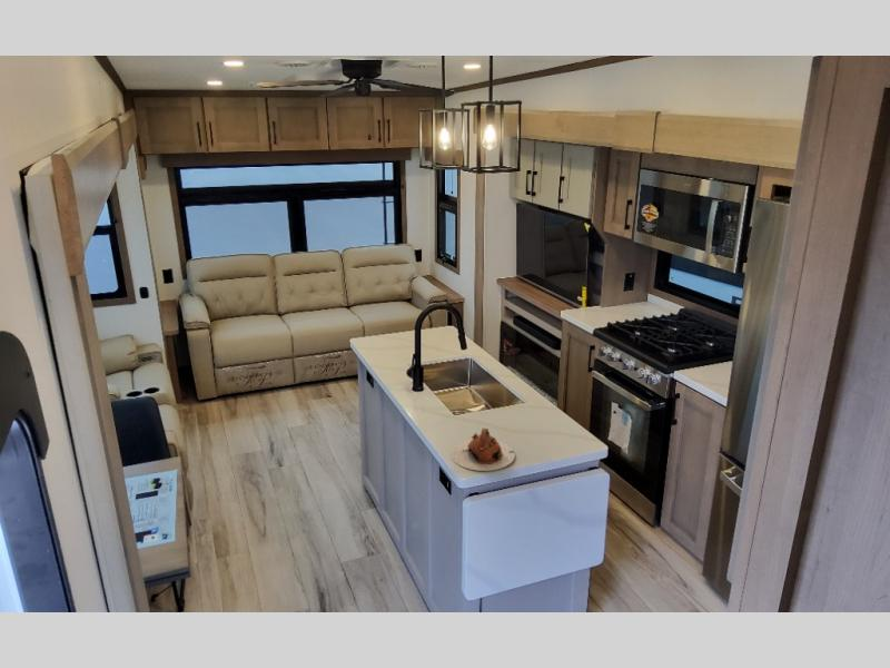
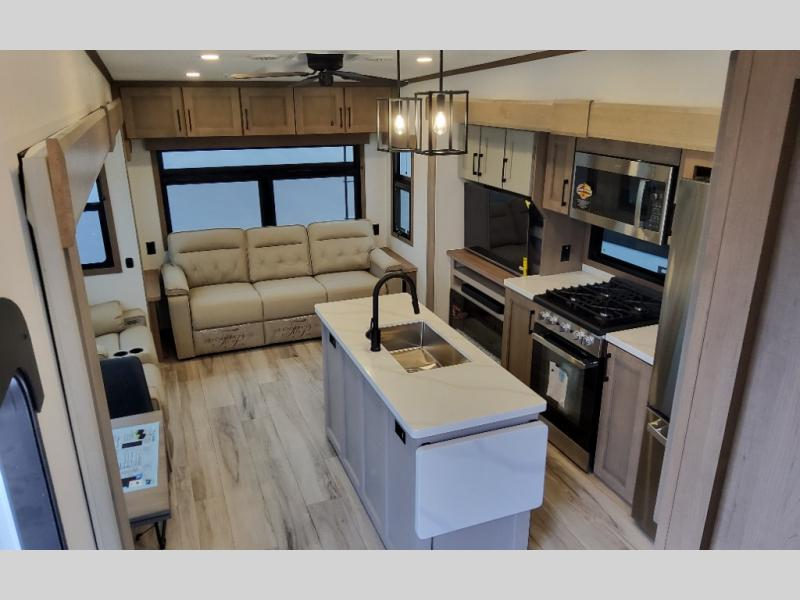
- teapot (482, 441)
